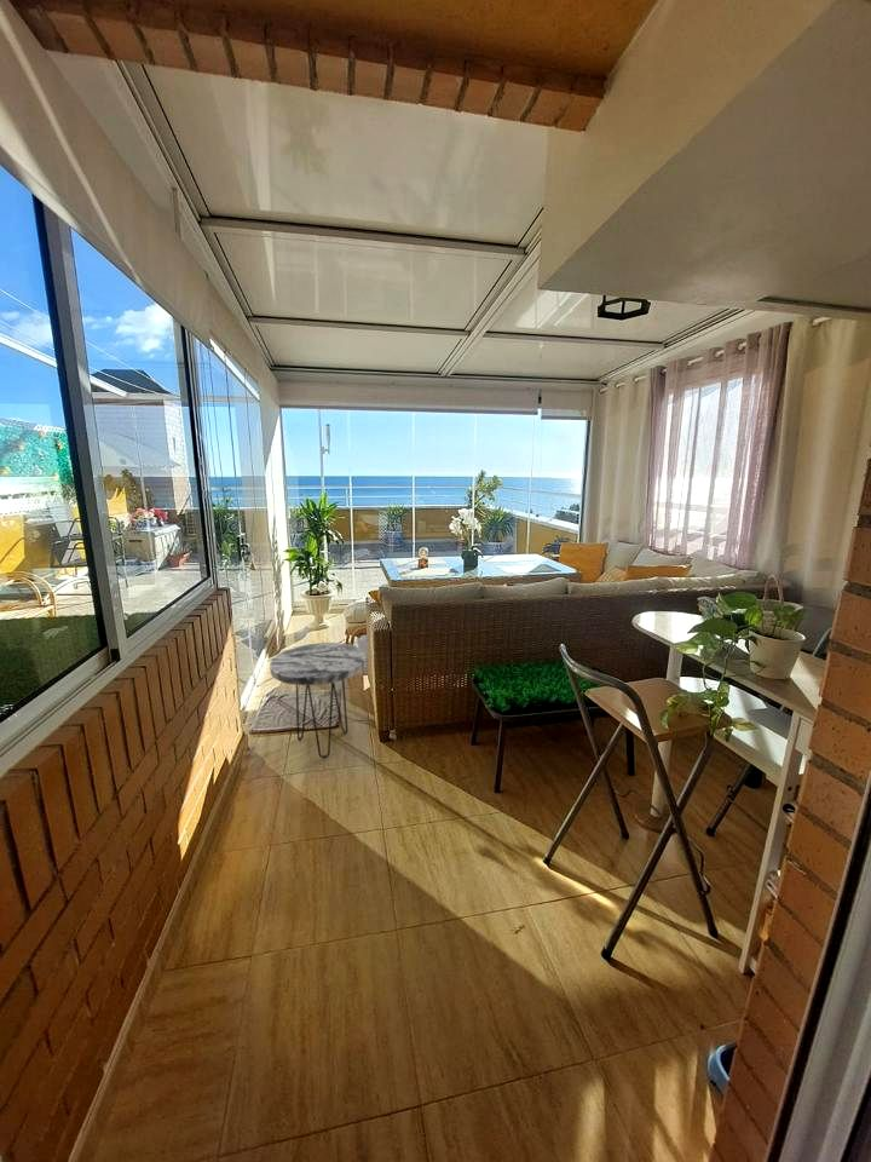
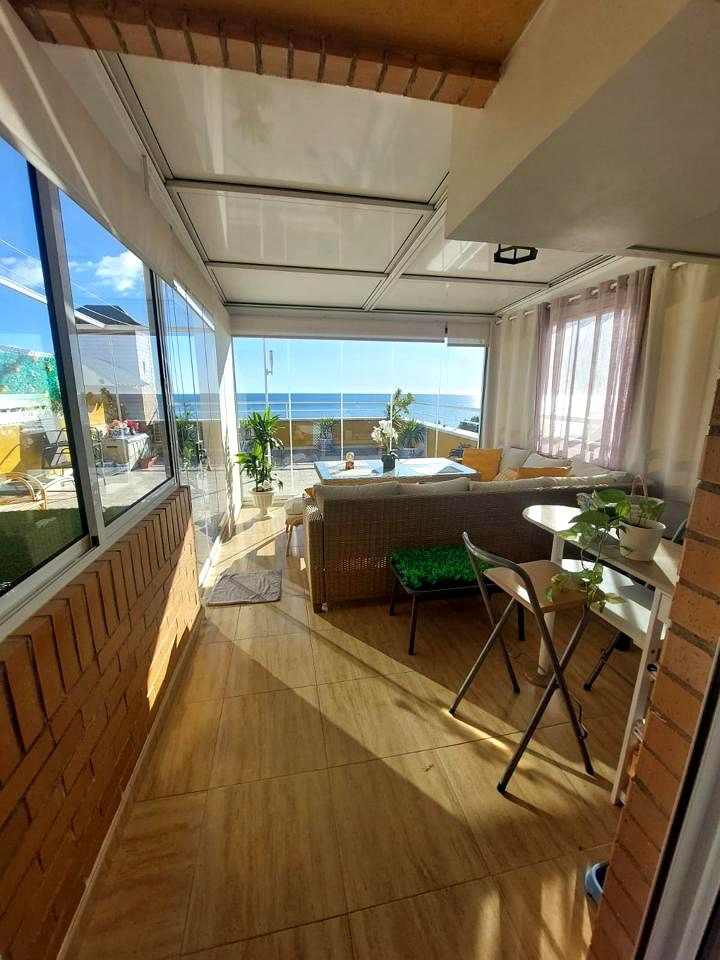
- side table (312, 703)
